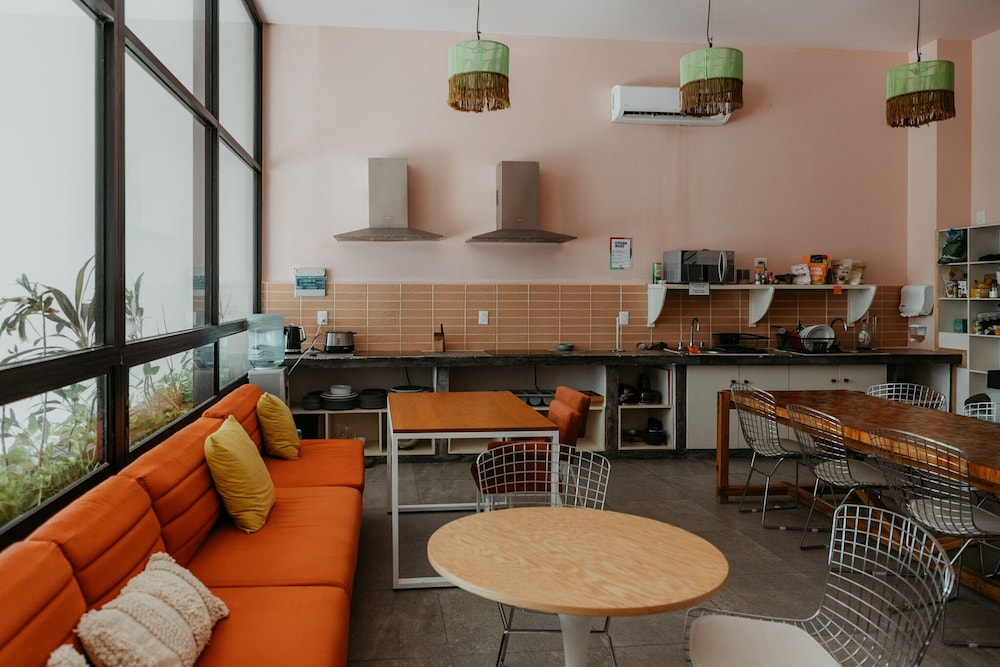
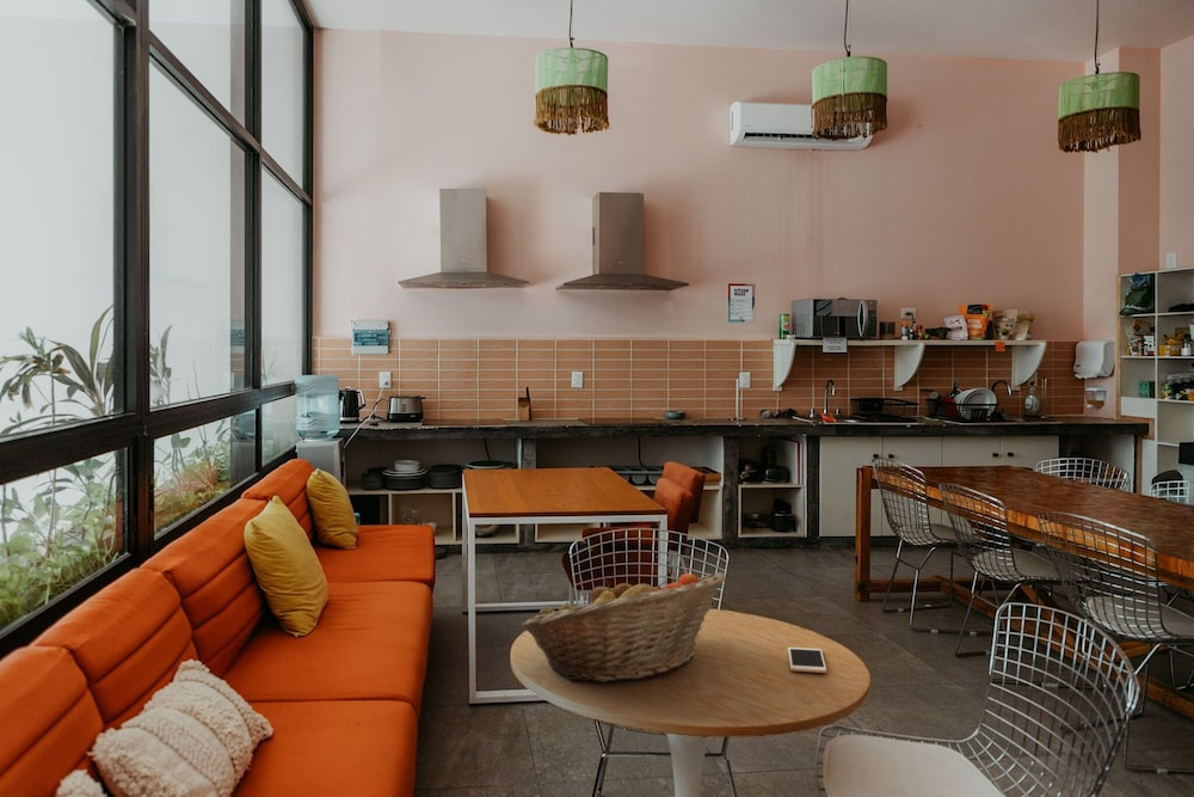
+ fruit basket (627, 617)
+ cell phone (806, 658)
